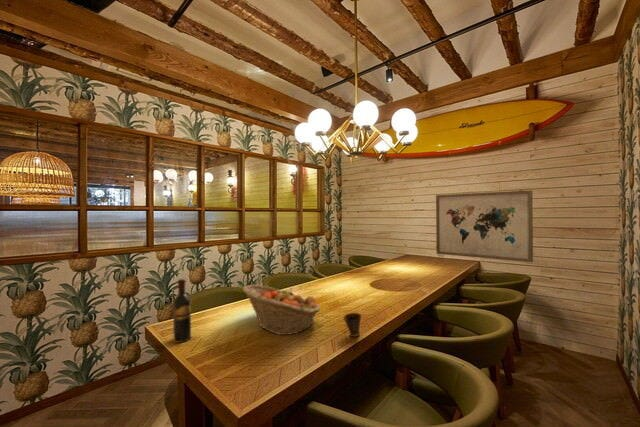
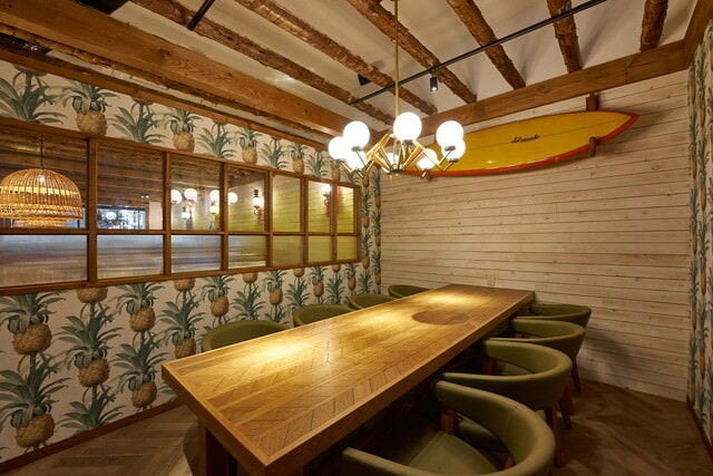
- wine bottle (182, 309)
- wall art (479, 225)
- fruit basket (281, 304)
- cup (352, 325)
